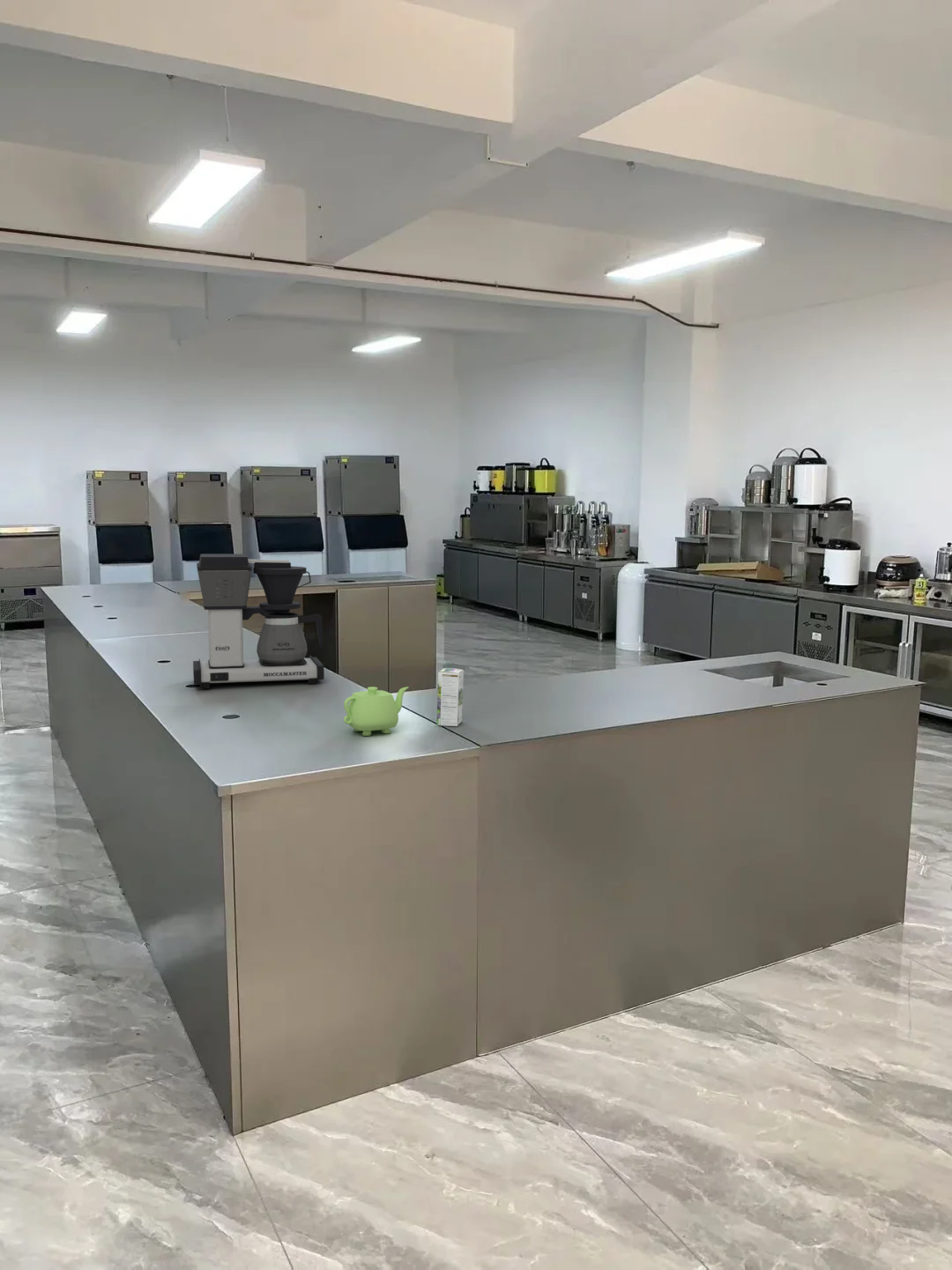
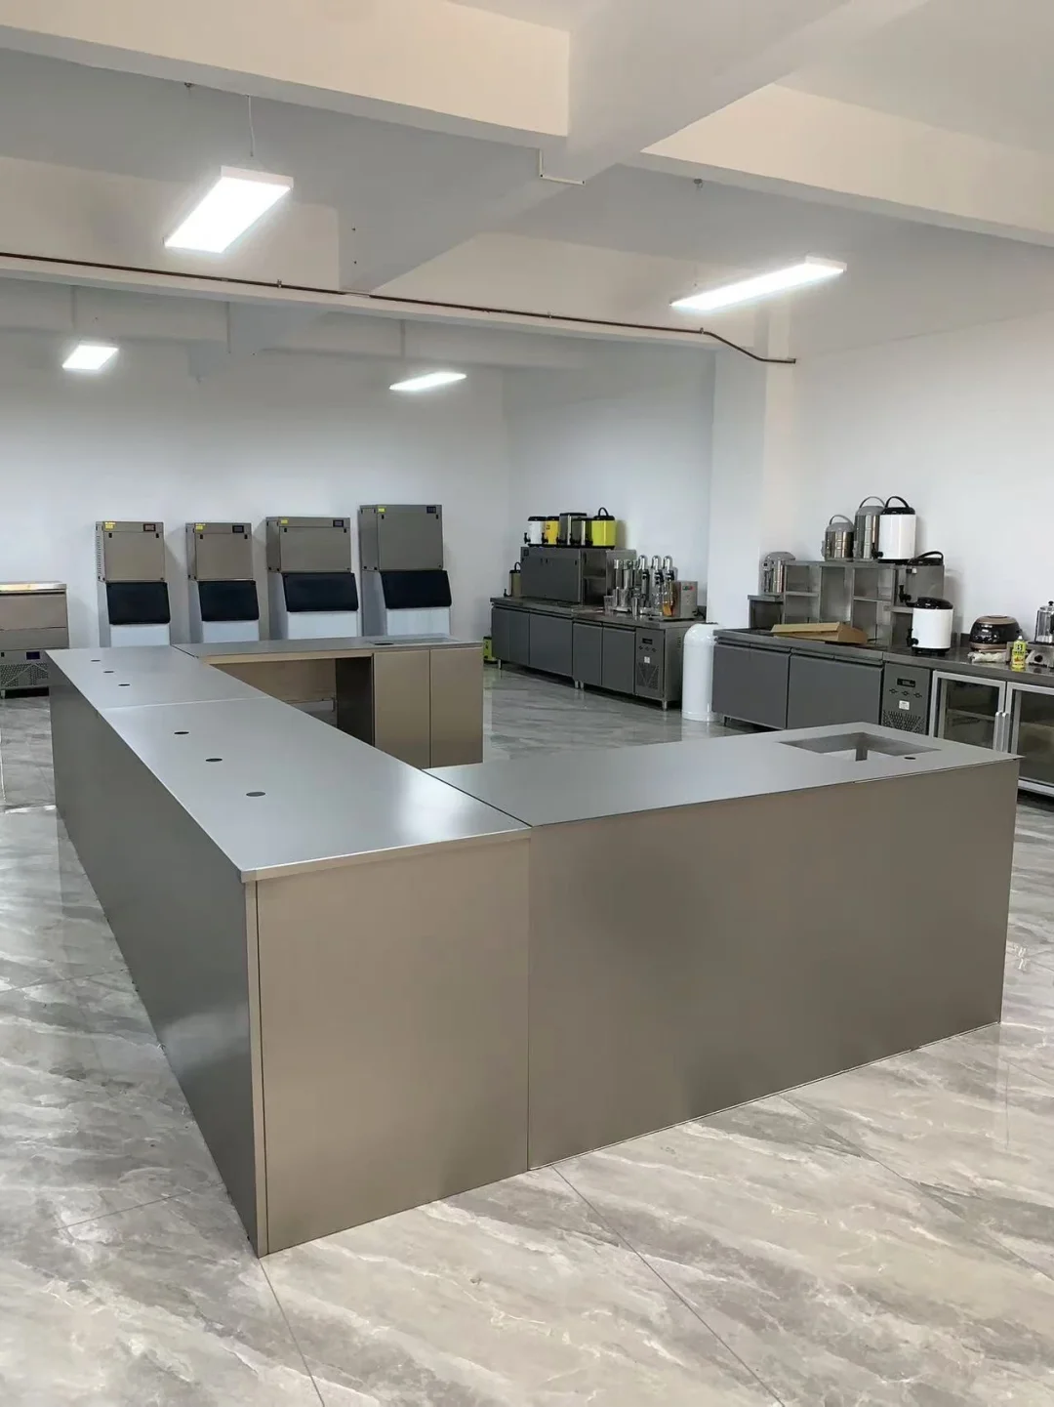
- teapot (376, 709)
- coffee maker (261, 614)
- syrup box (450, 696)
